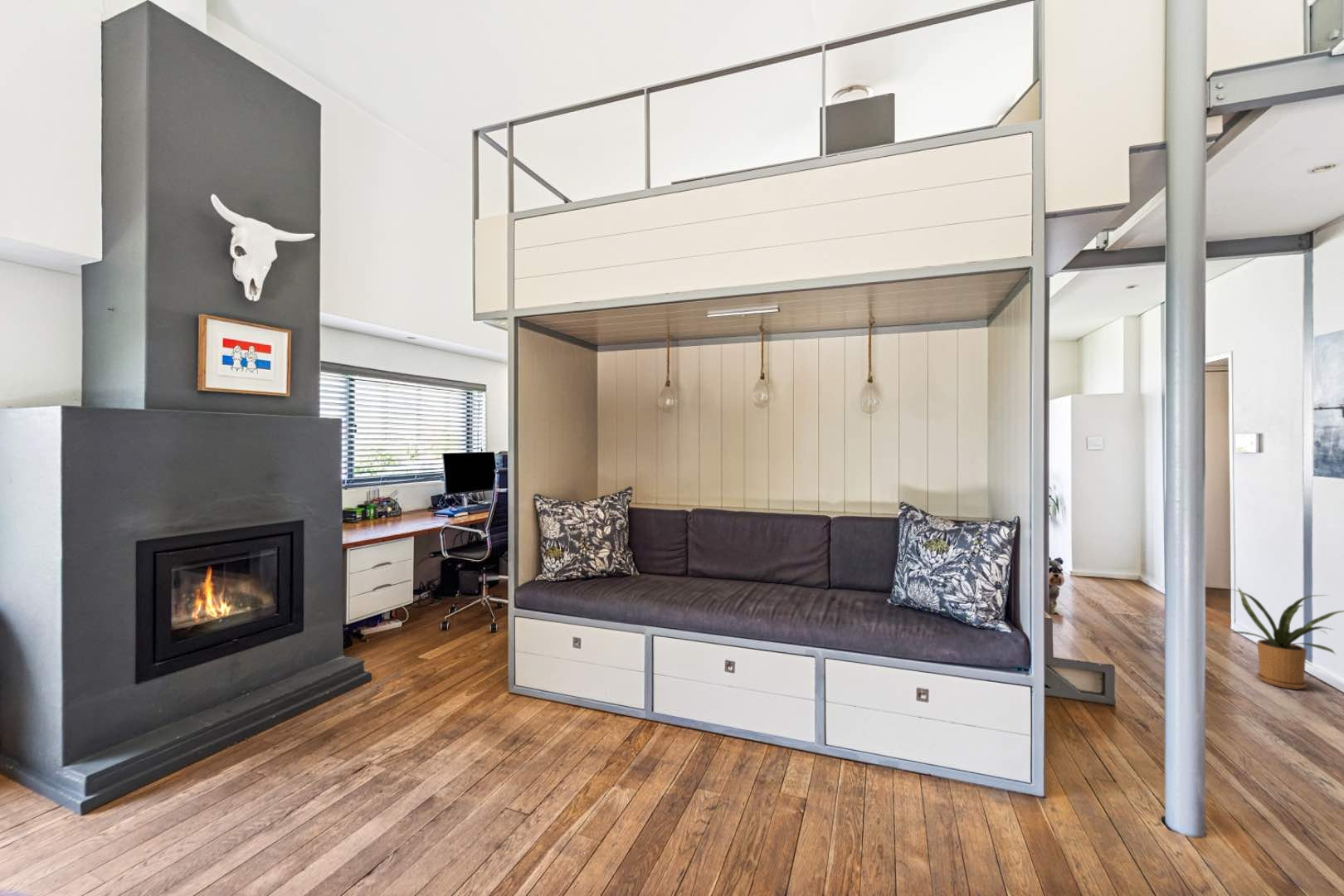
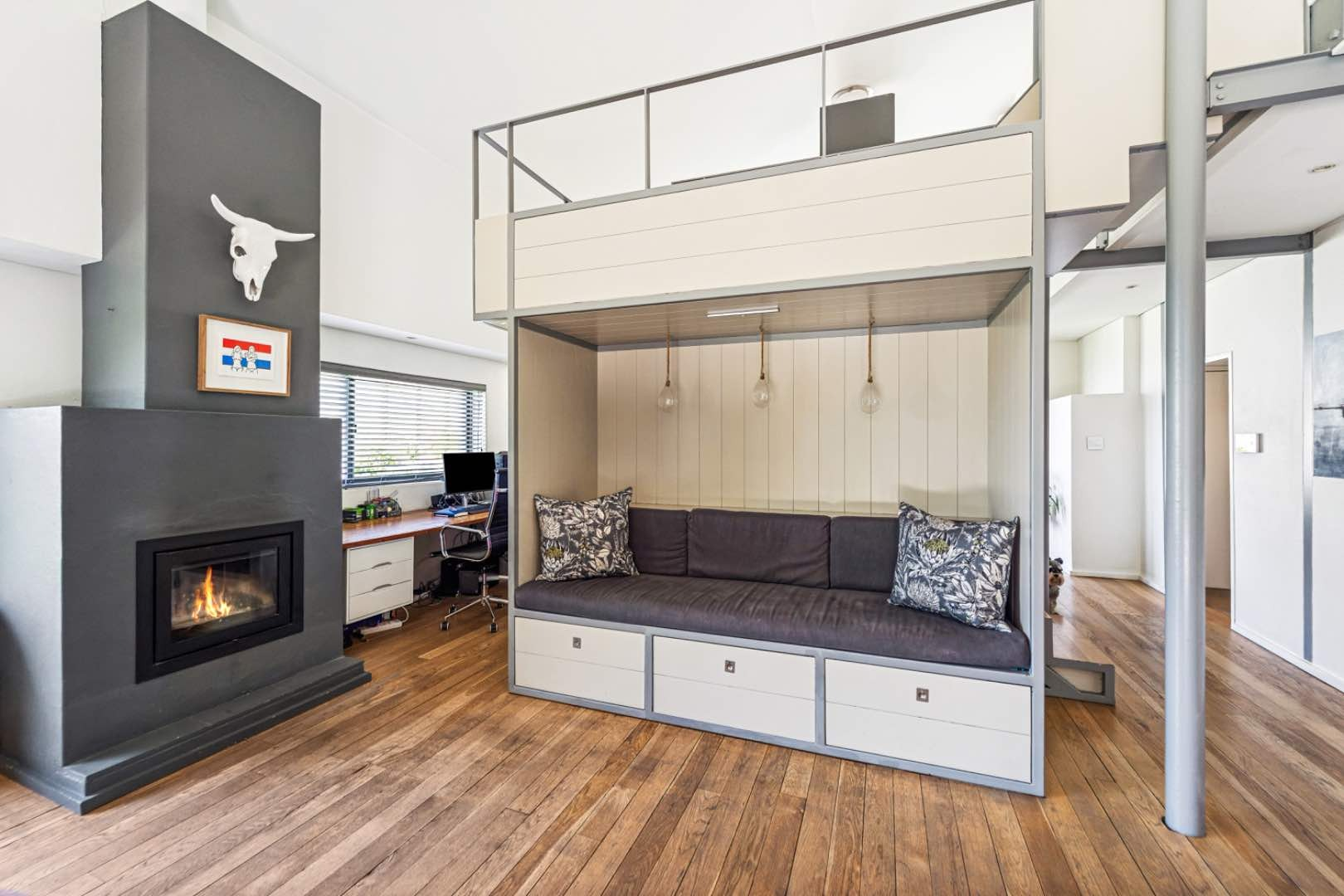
- house plant (1286, 634)
